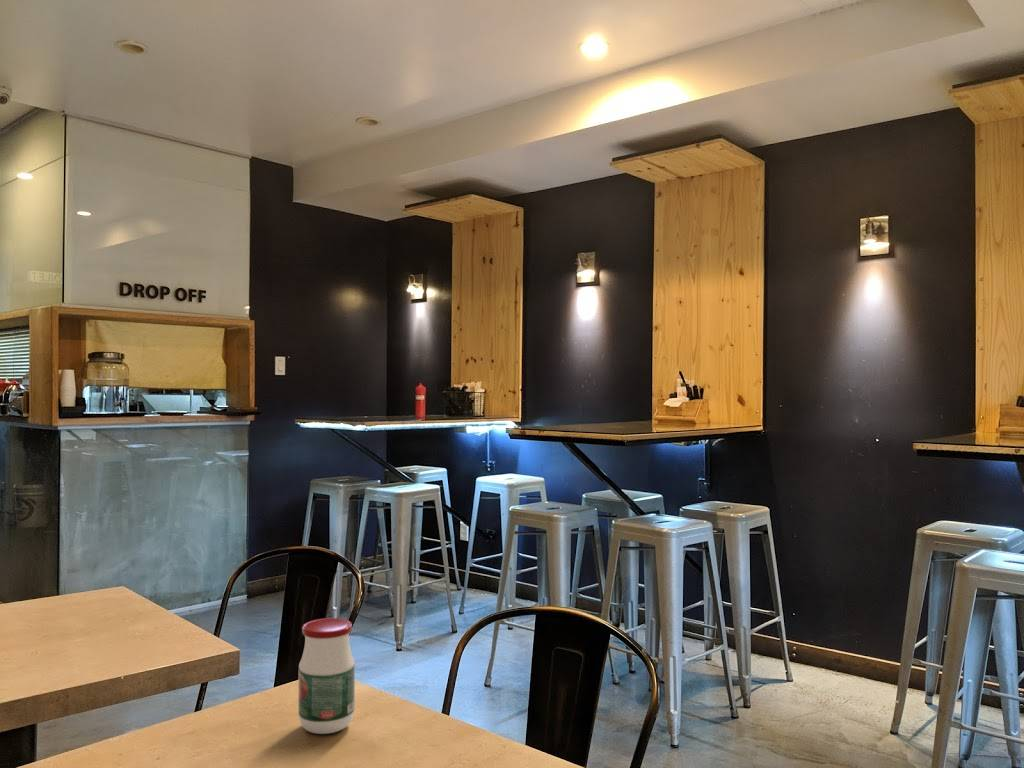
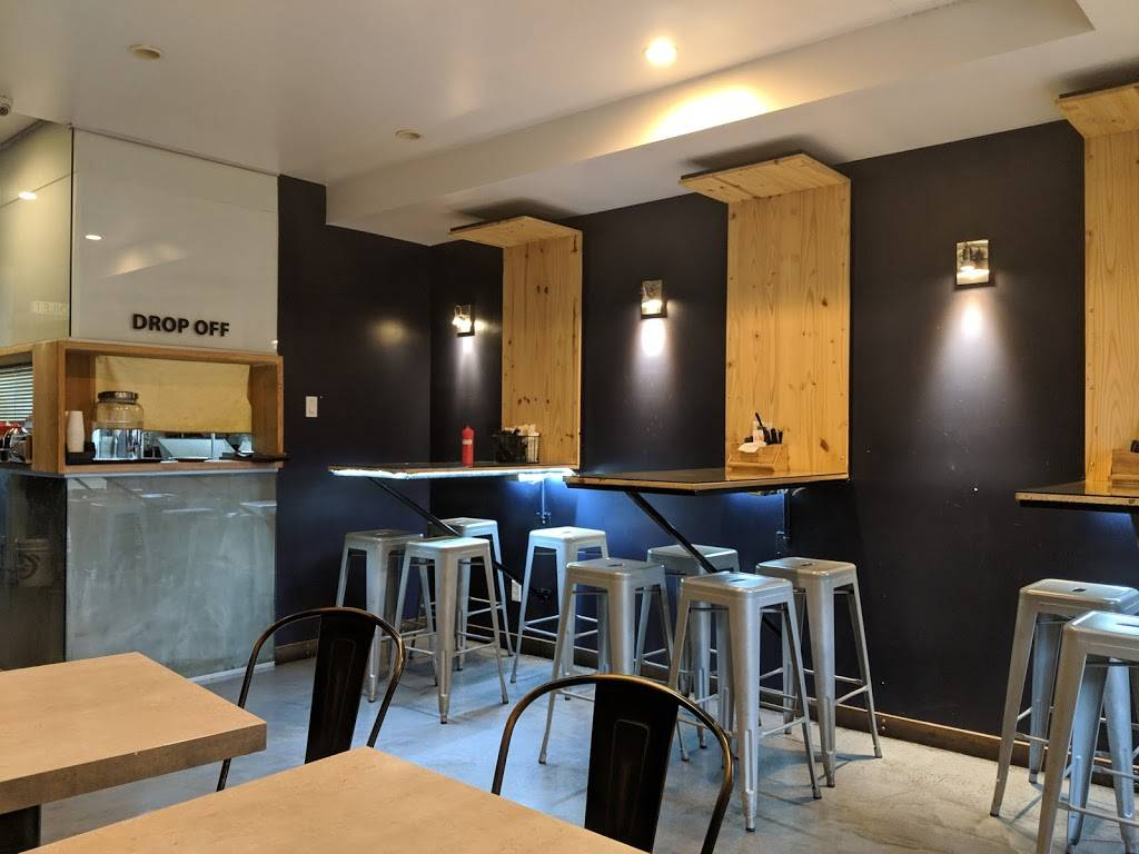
- jar (326, 675)
